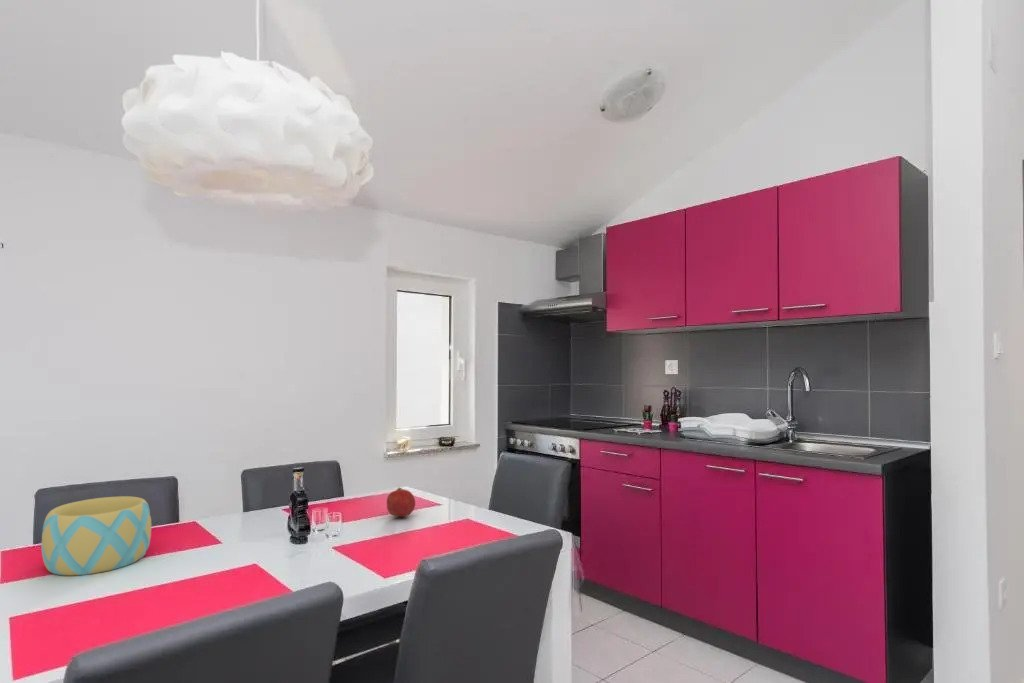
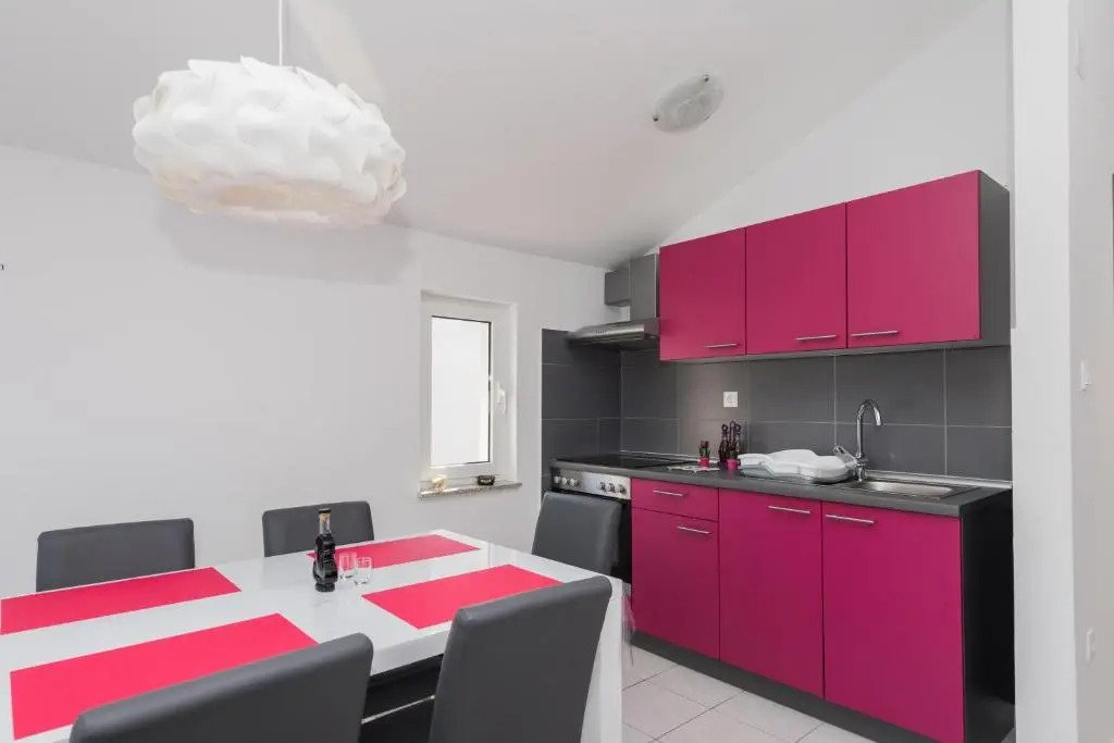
- bowl (98, 533)
- fruit (400, 502)
